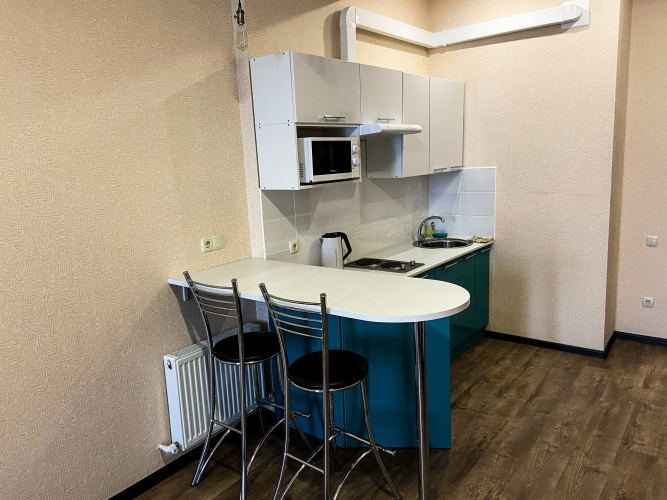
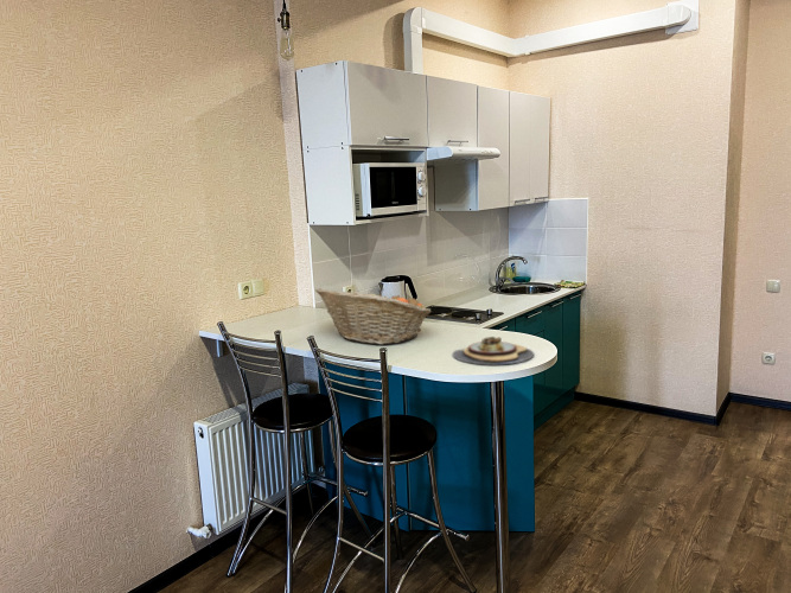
+ fruit basket (372, 310)
+ plate (492, 345)
